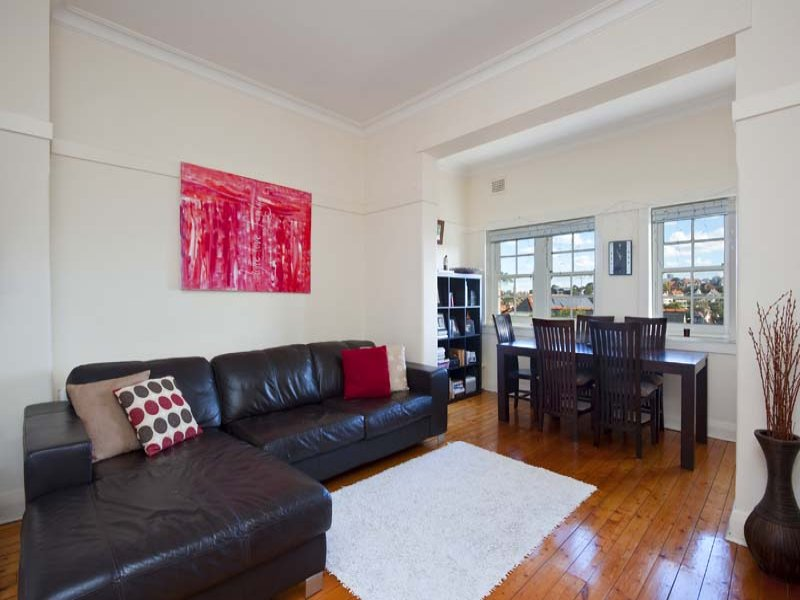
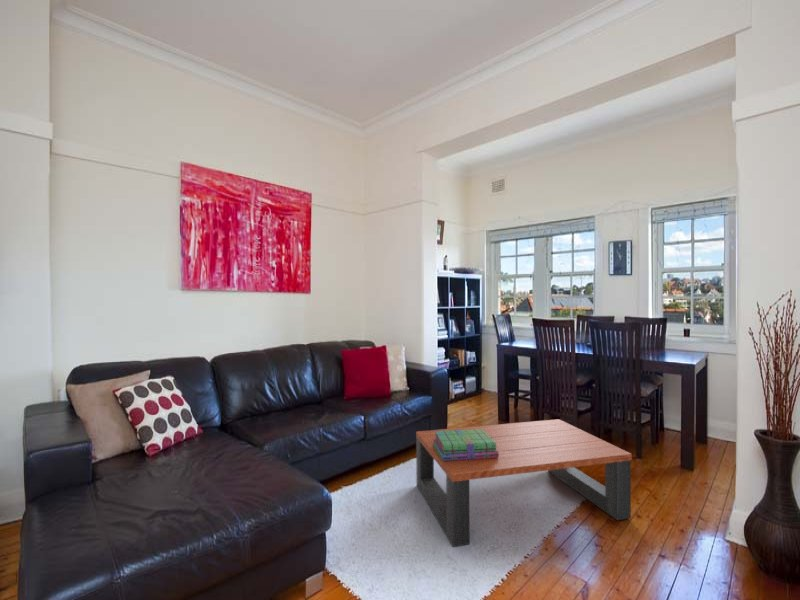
+ coffee table (515, 471)
+ stack of books (464, 443)
